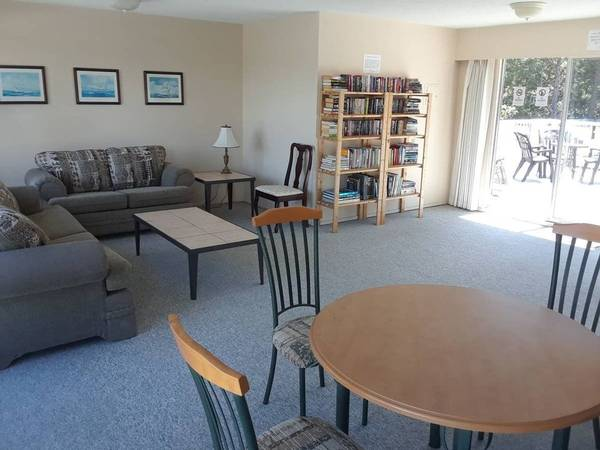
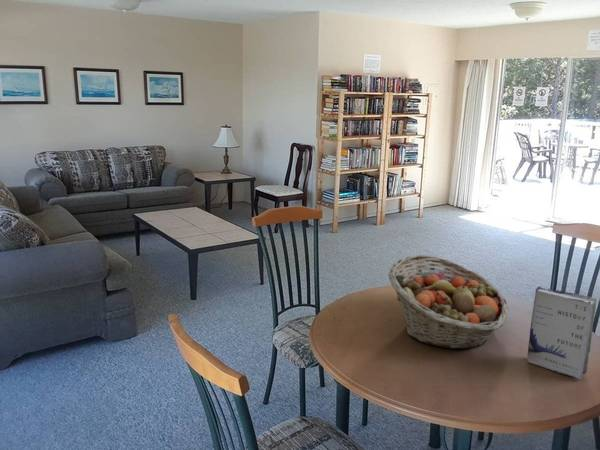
+ book (559, 331)
+ fruit basket (447, 298)
